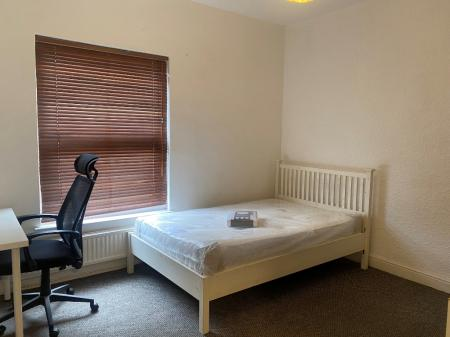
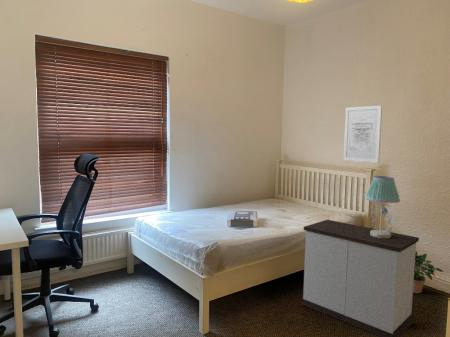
+ potted plant (419, 270)
+ wall art (361, 134)
+ nightstand (356, 273)
+ table lamp (381, 206)
